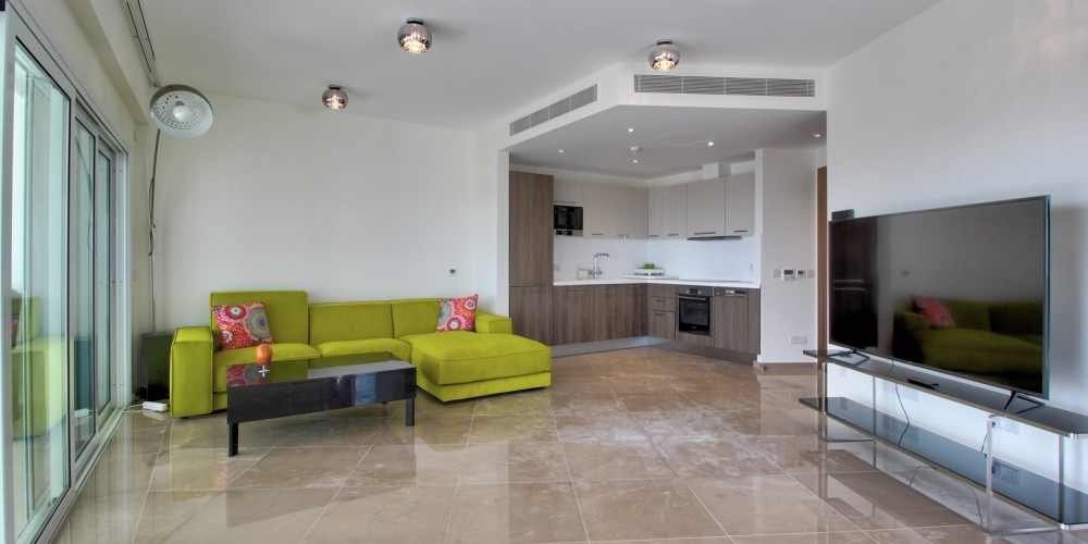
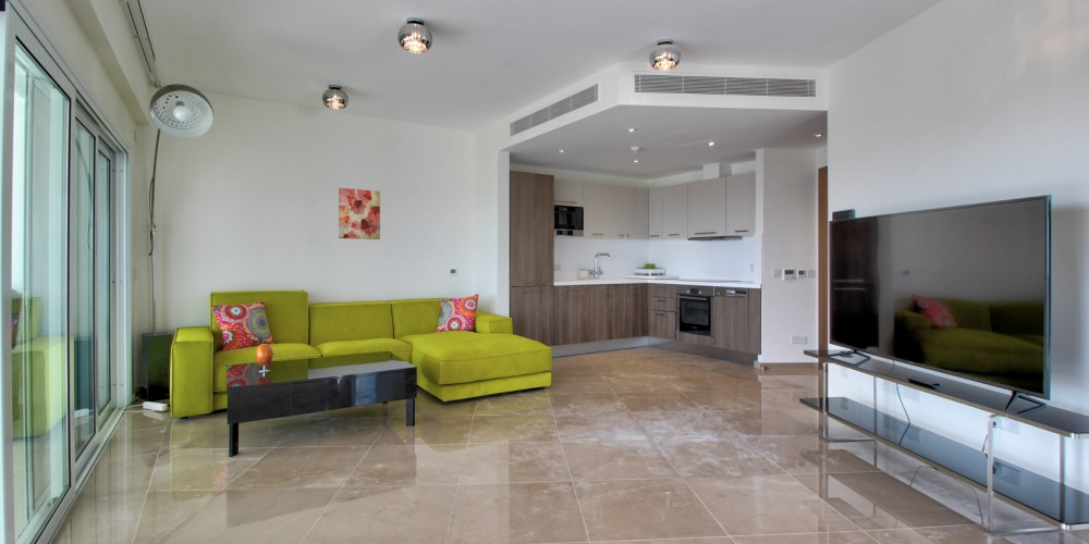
+ wall art (359, 214)
